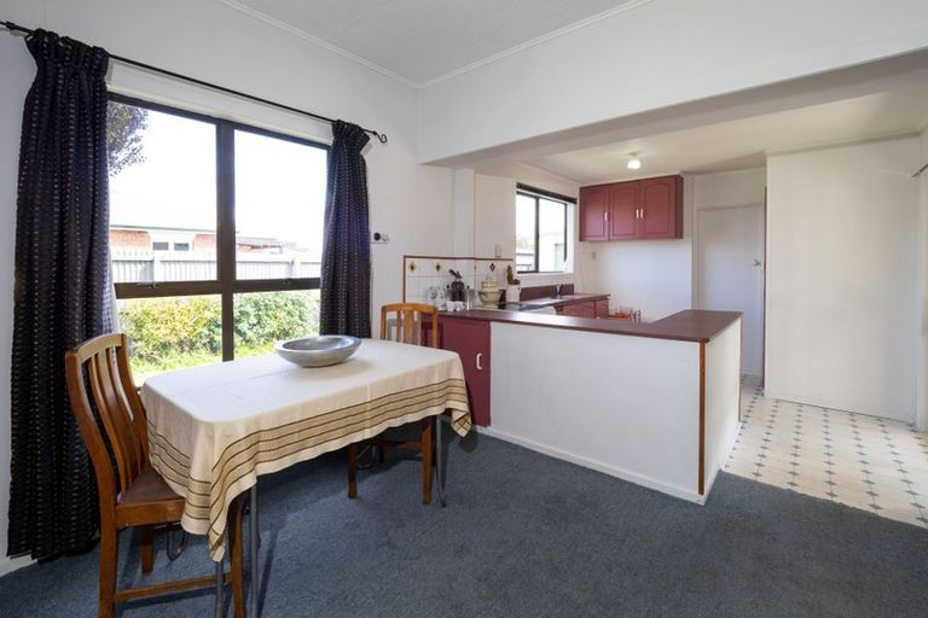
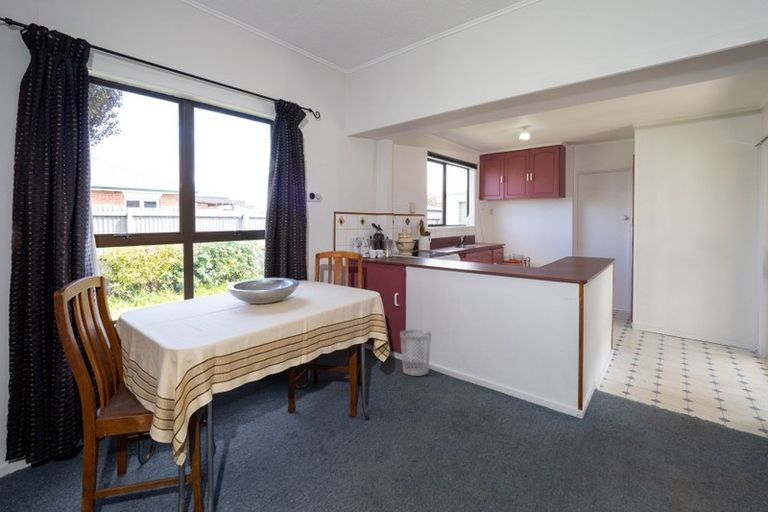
+ wastebasket (416, 352)
